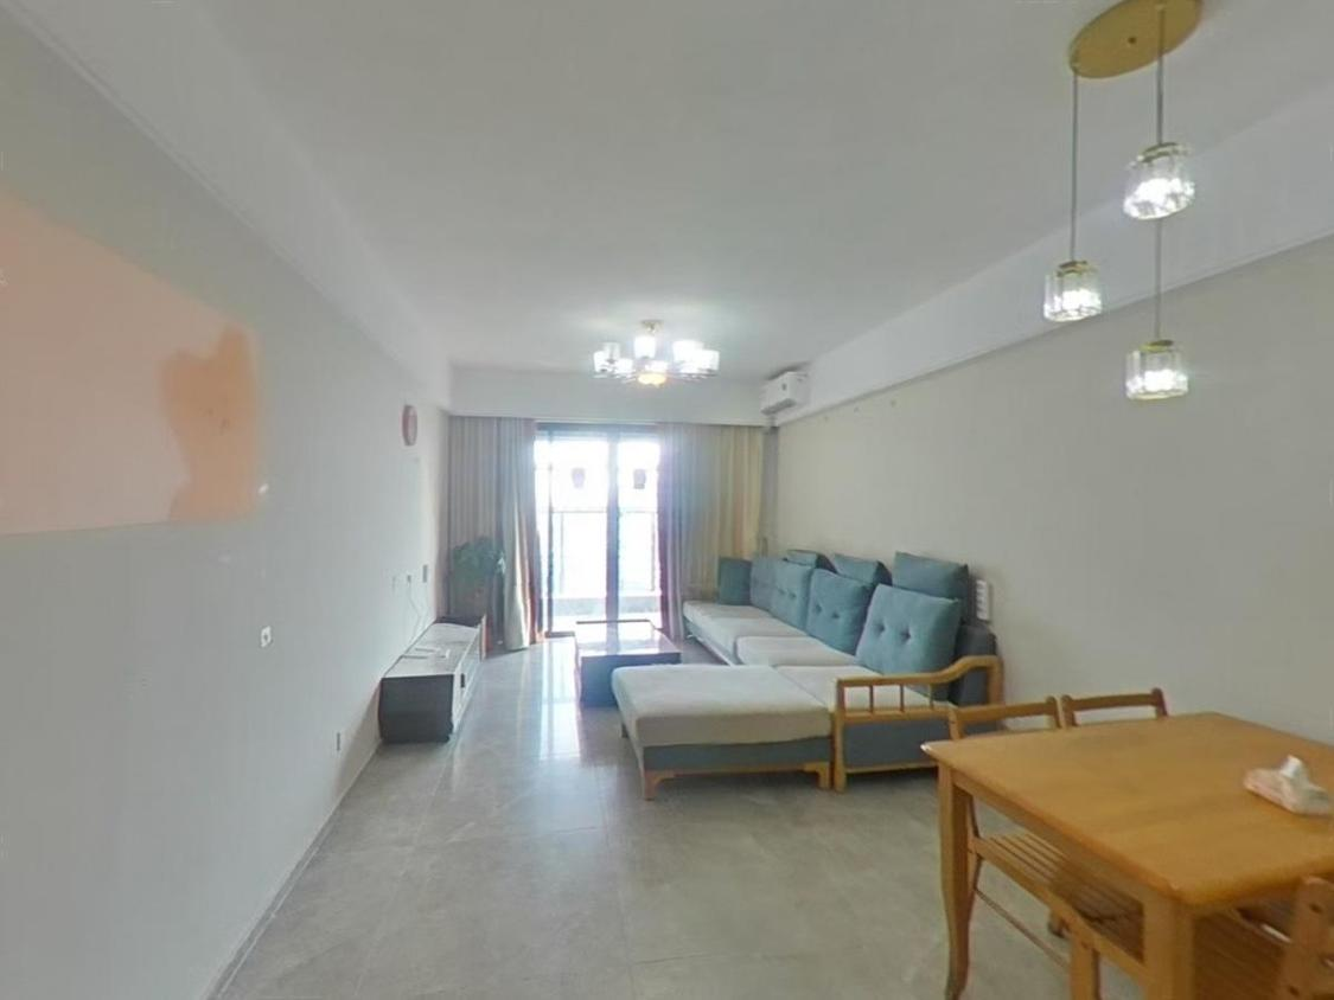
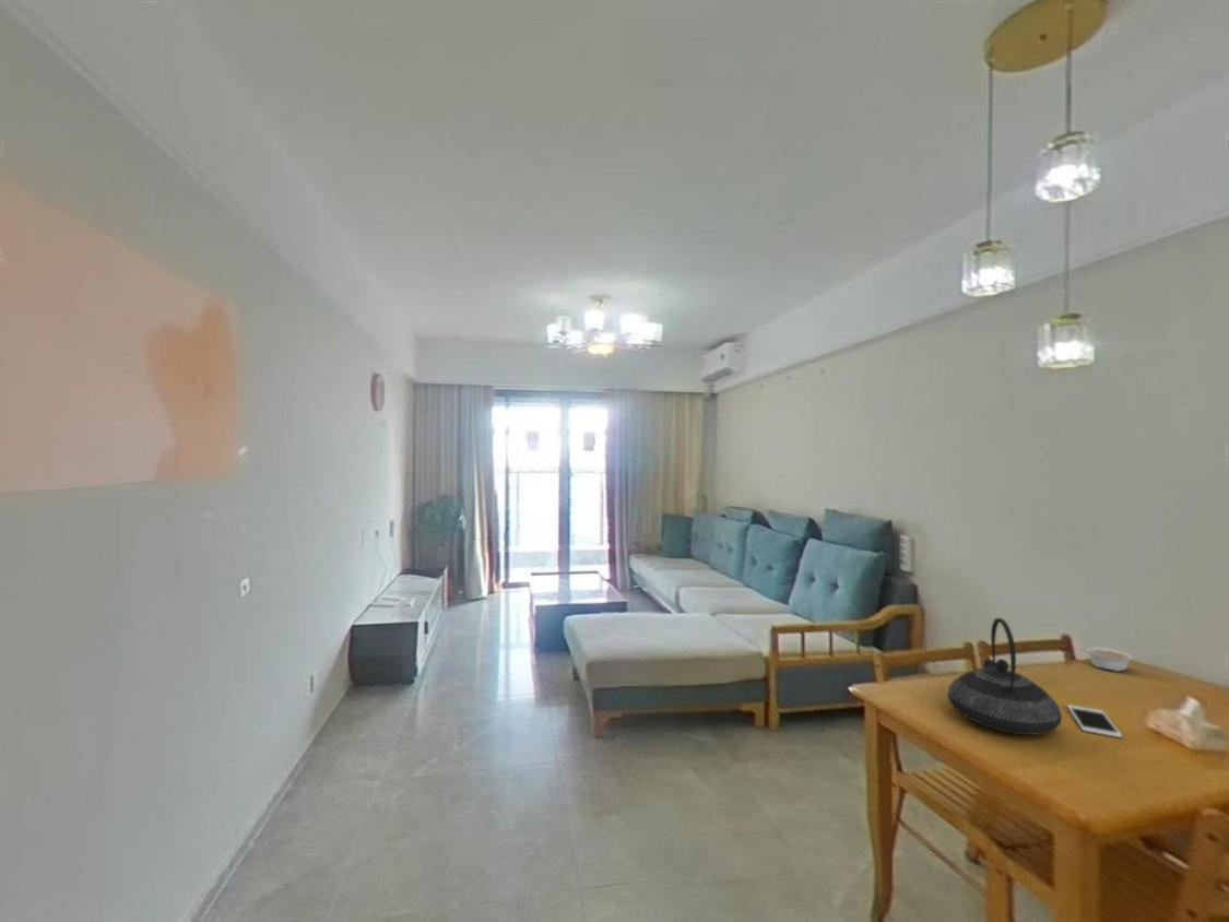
+ teapot (1001, 667)
+ cell phone (1092, 720)
+ legume (1108, 659)
